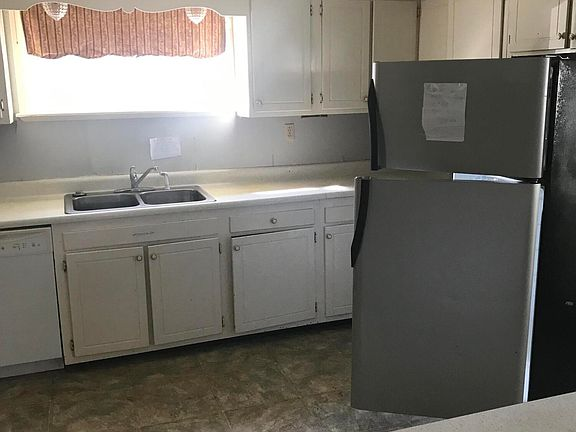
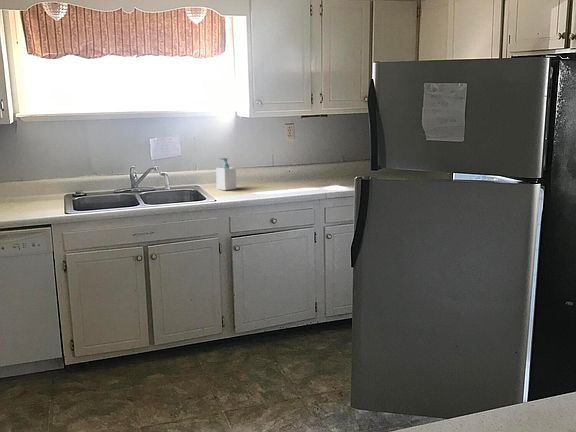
+ soap bottle (226, 173)
